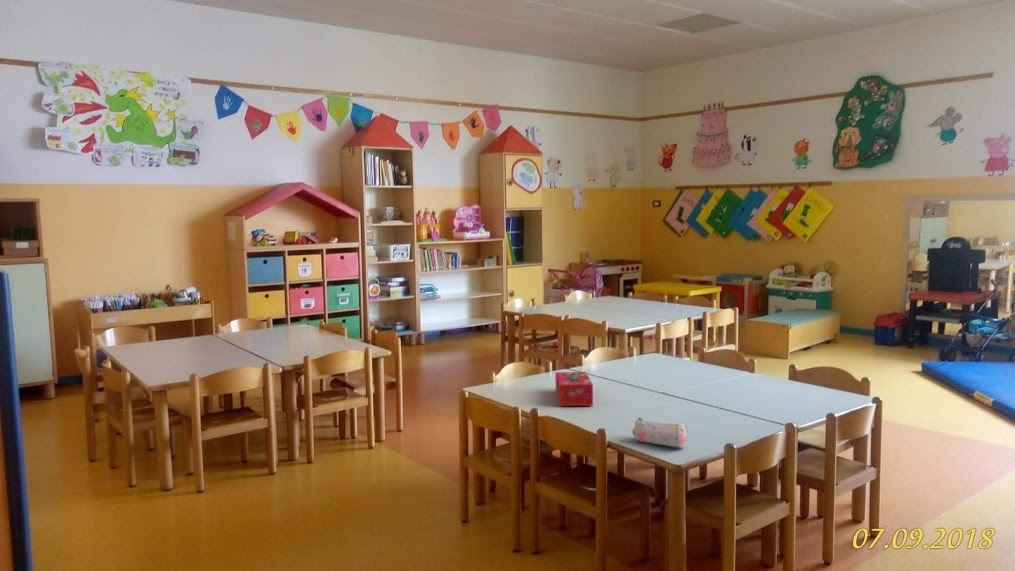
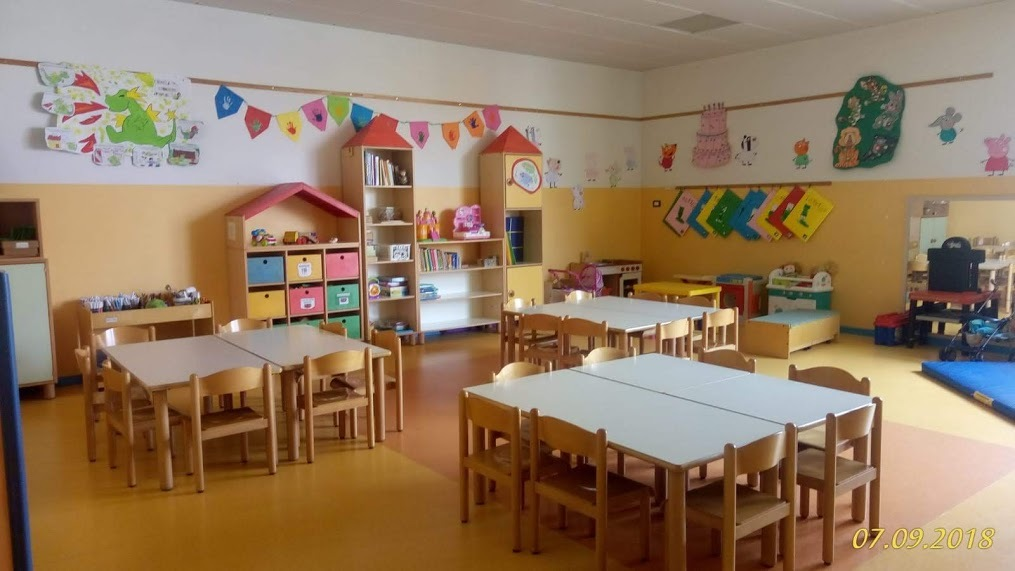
- pencil case (660, 432)
- tissue box (573, 388)
